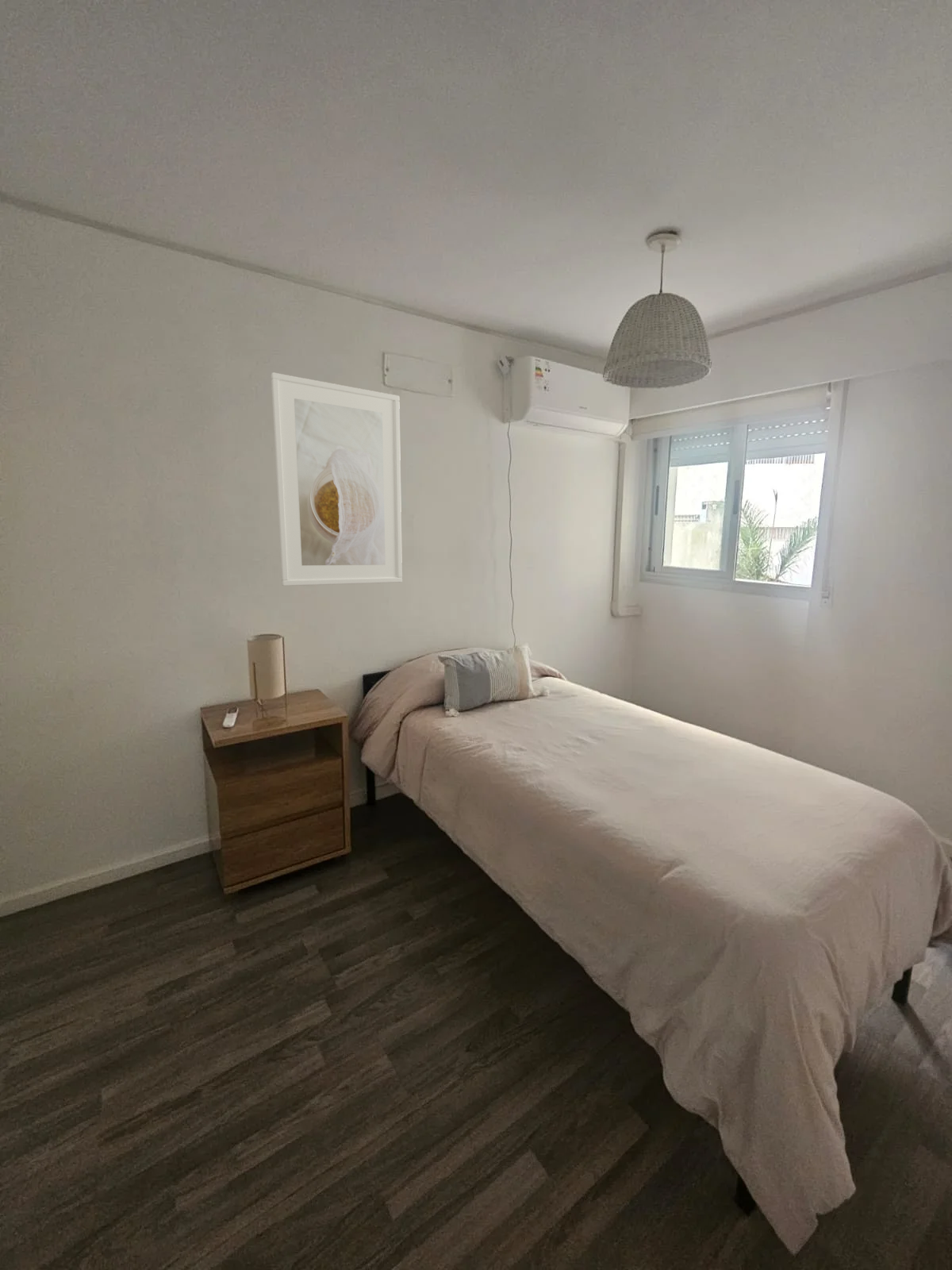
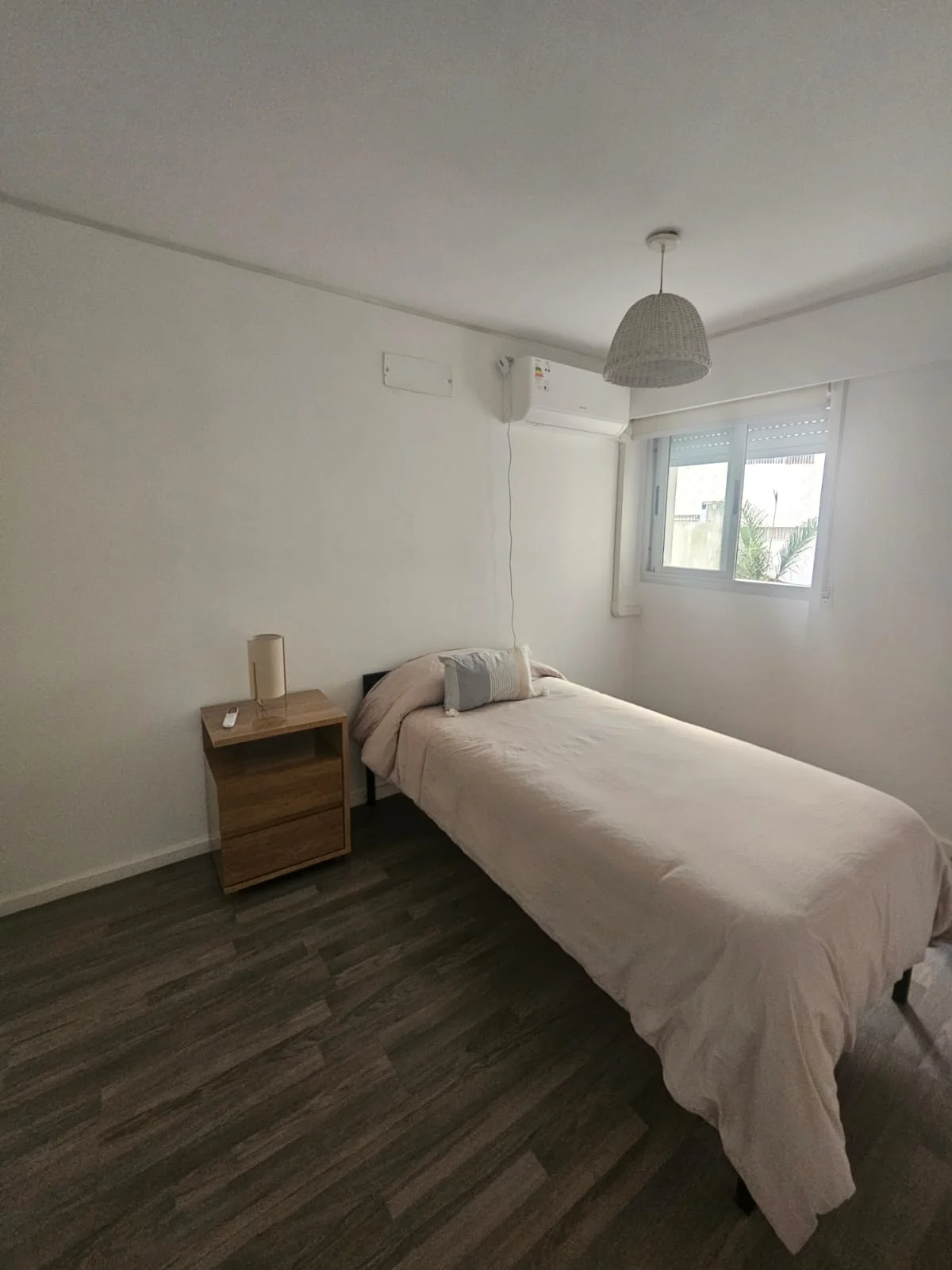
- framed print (342, 487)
